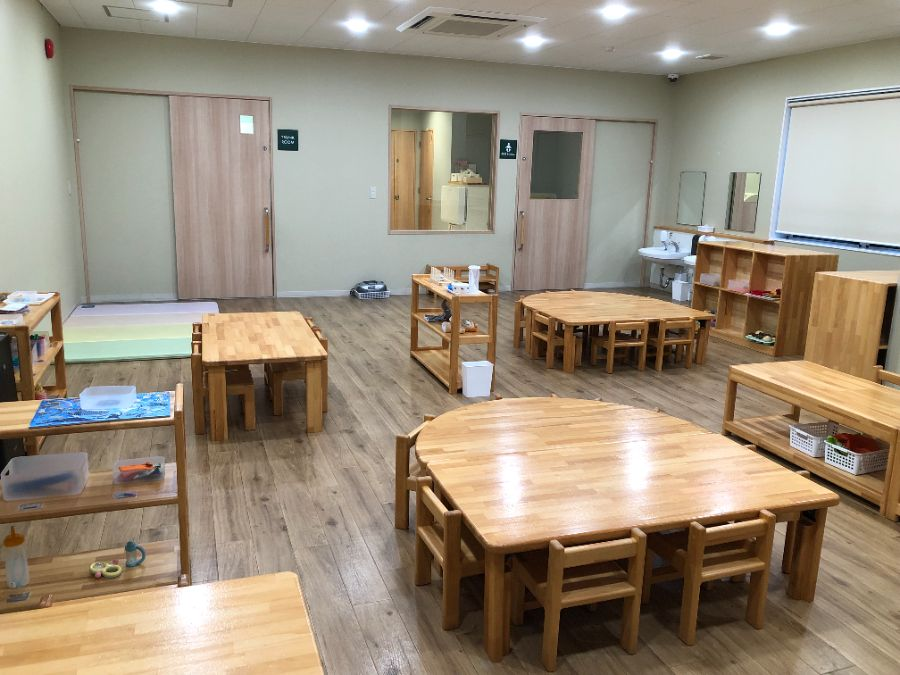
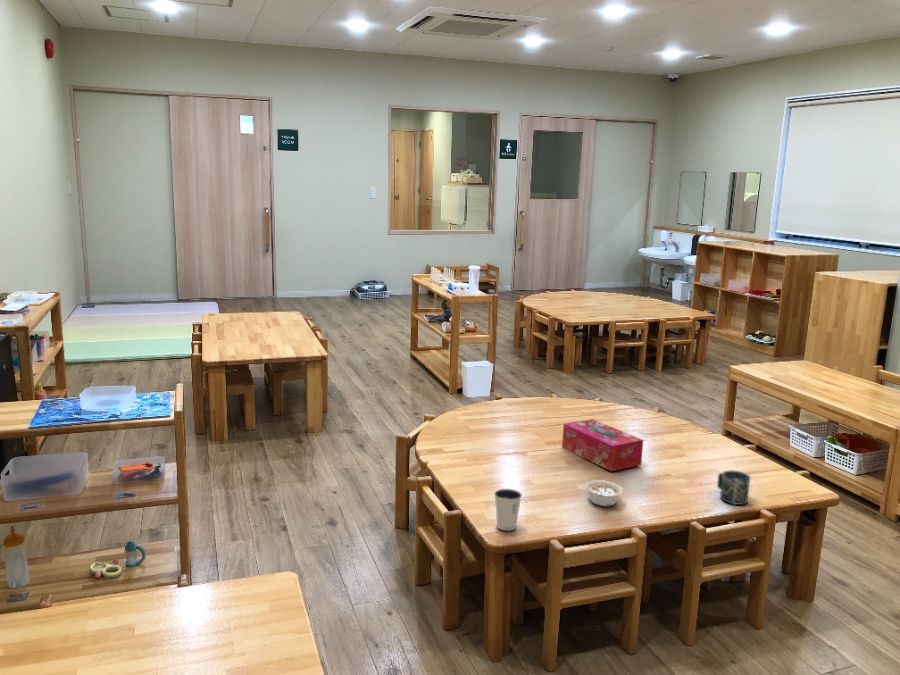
+ cup (731, 485)
+ legume (604, 493)
+ tissue box (601, 443)
+ dixie cup (507, 510)
